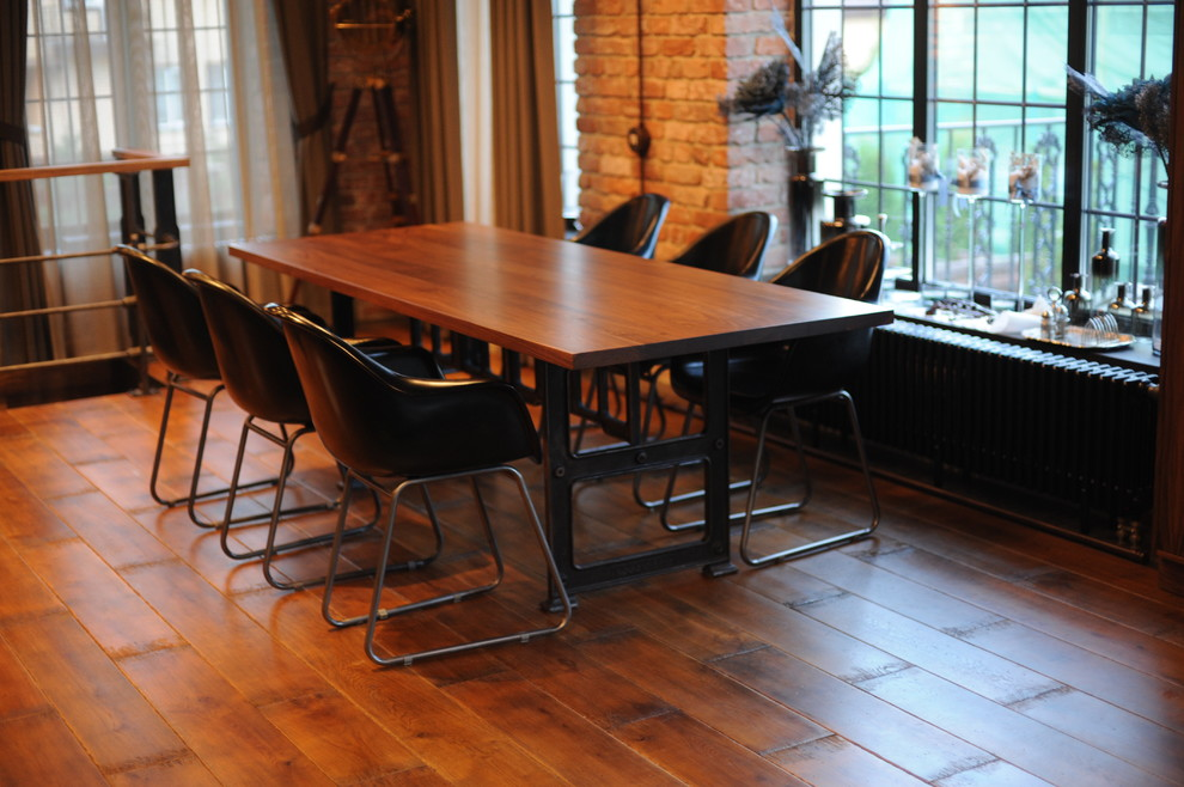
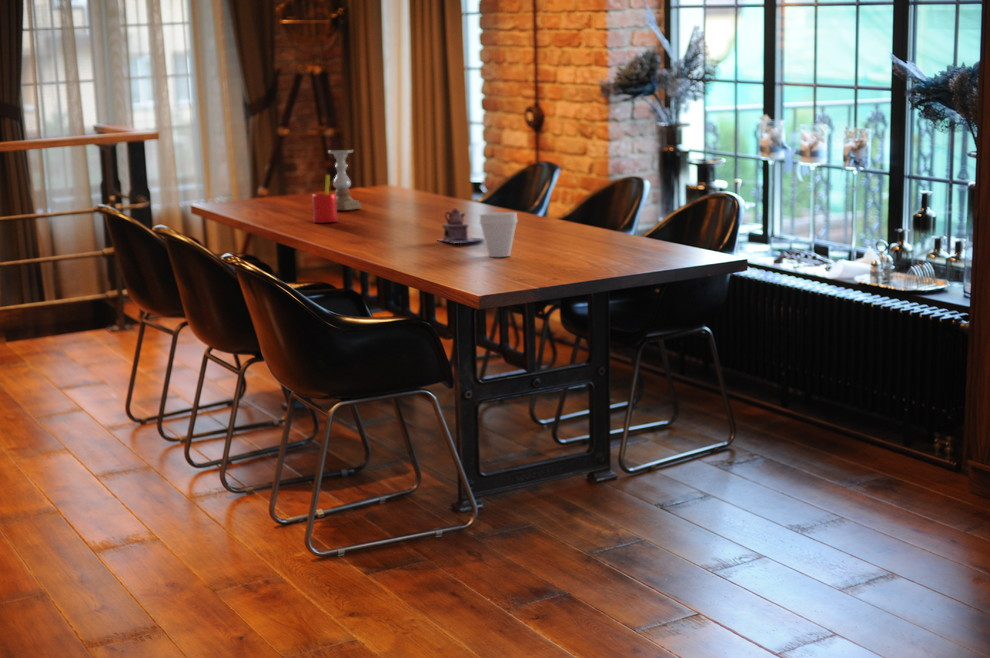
+ straw (325, 198)
+ candle holder (341, 179)
+ cup (498, 234)
+ teapot (457, 225)
